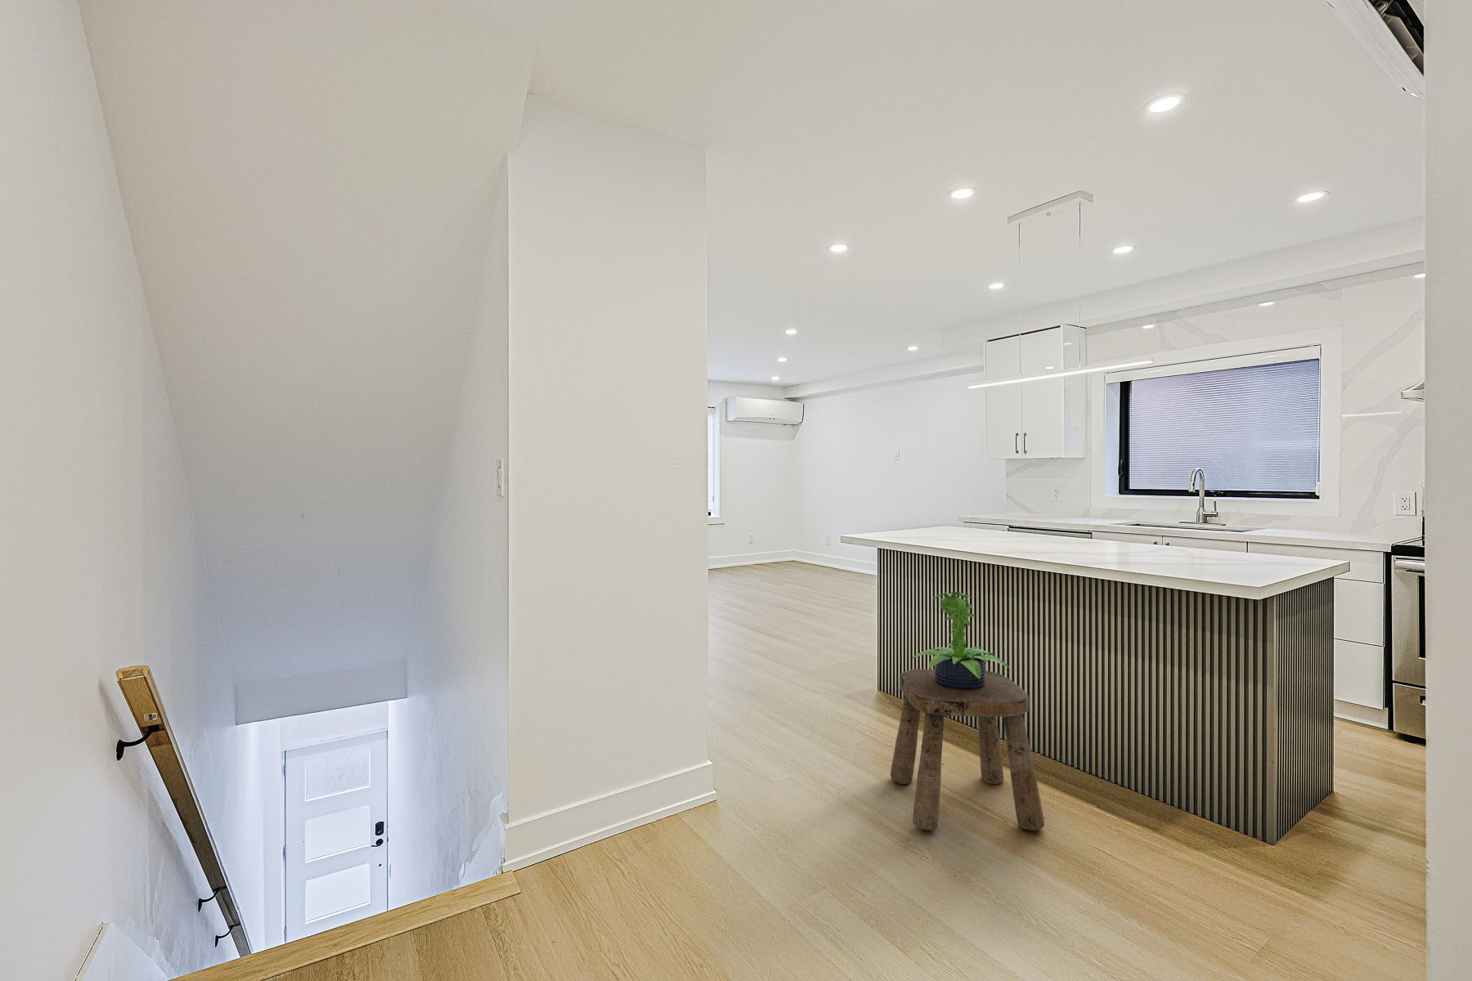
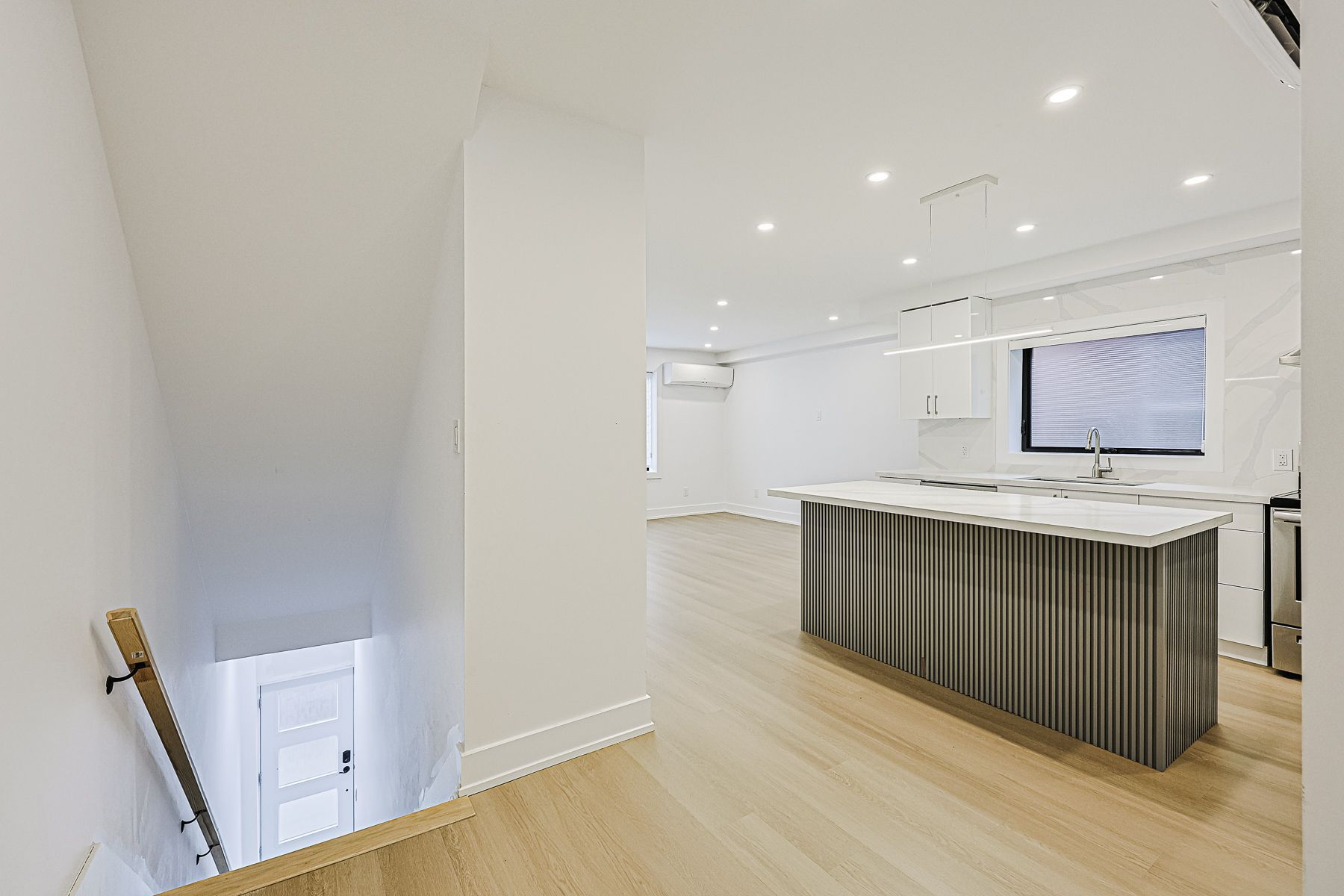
- stool (979, 742)
- potted plant (961, 637)
